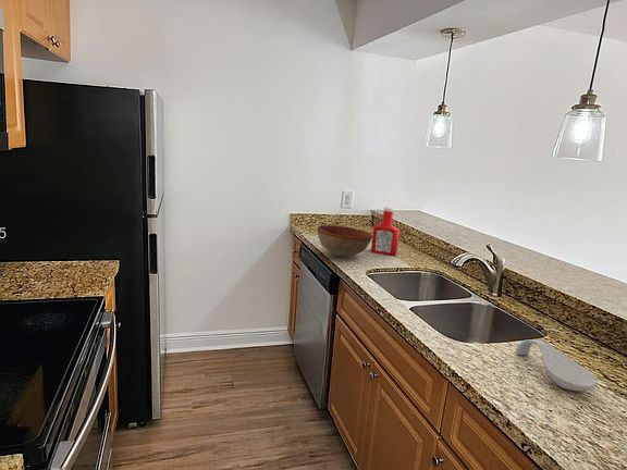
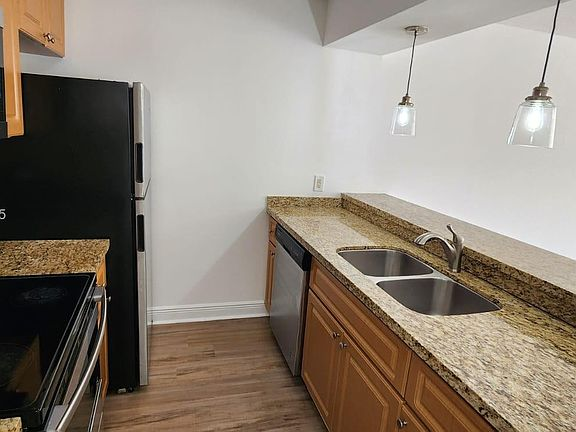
- spoon rest (552, 362)
- bowl (343, 243)
- soap bottle (385, 230)
